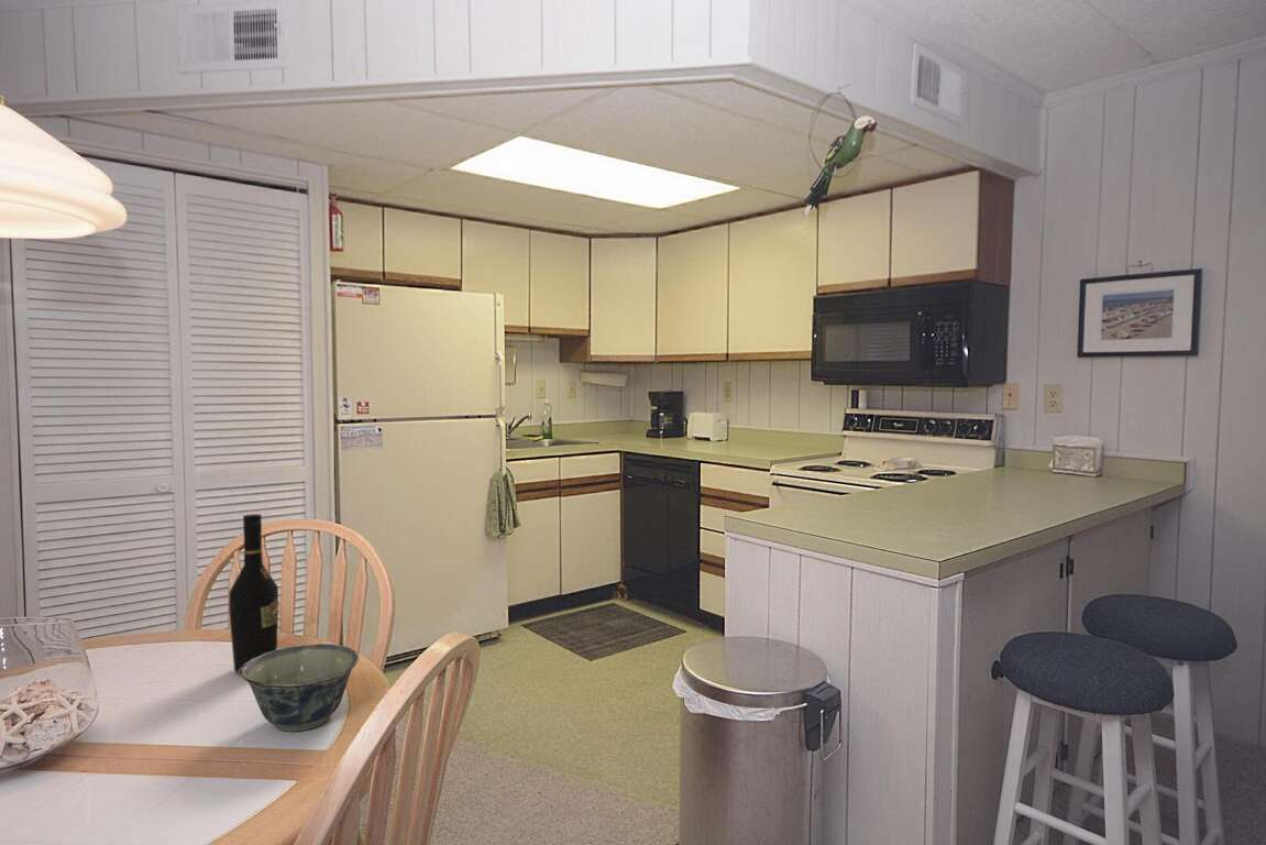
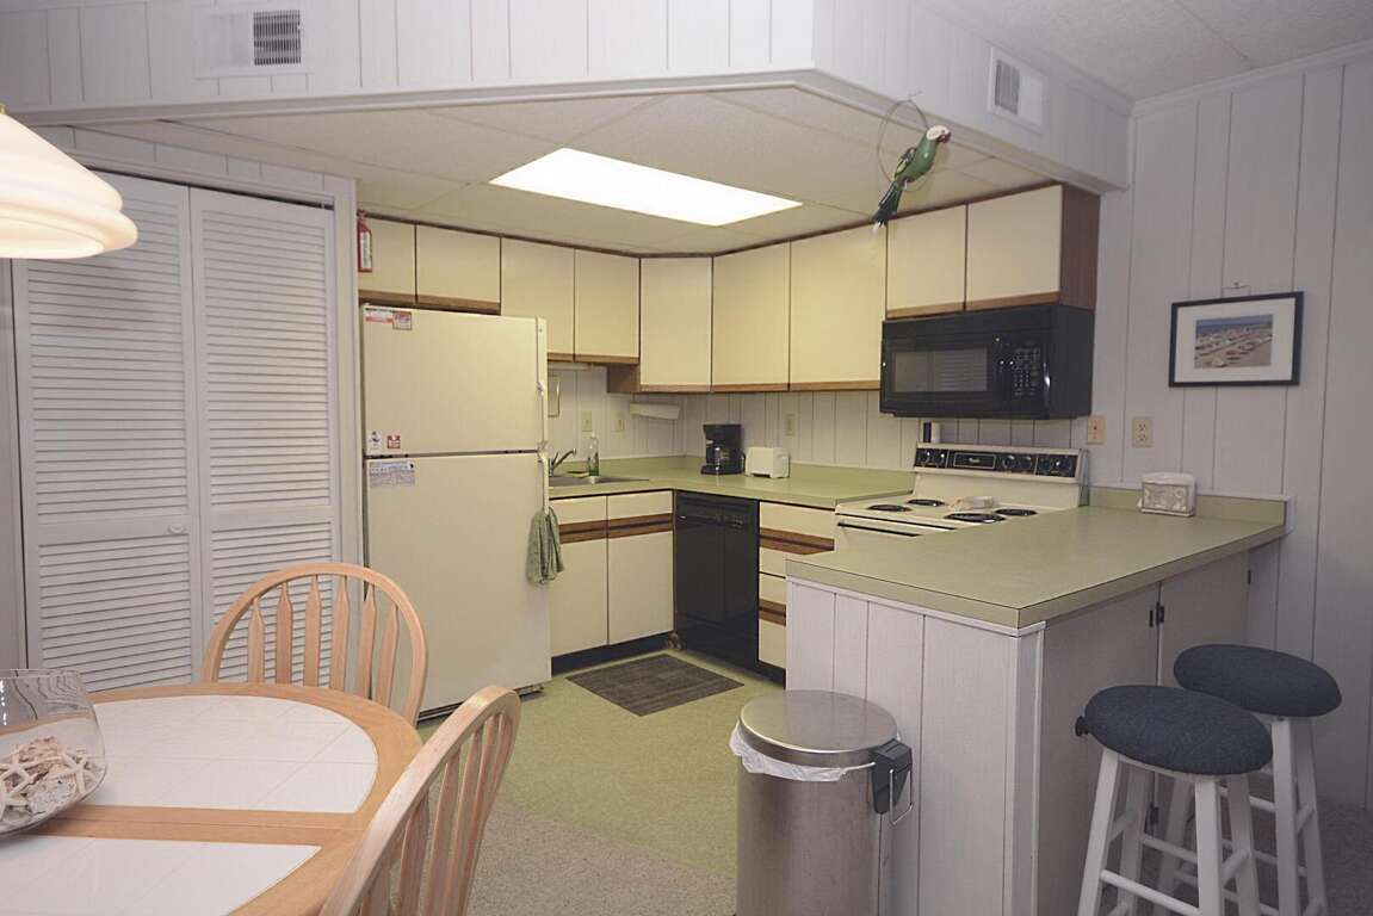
- bowl (300, 690)
- wine bottle (253, 592)
